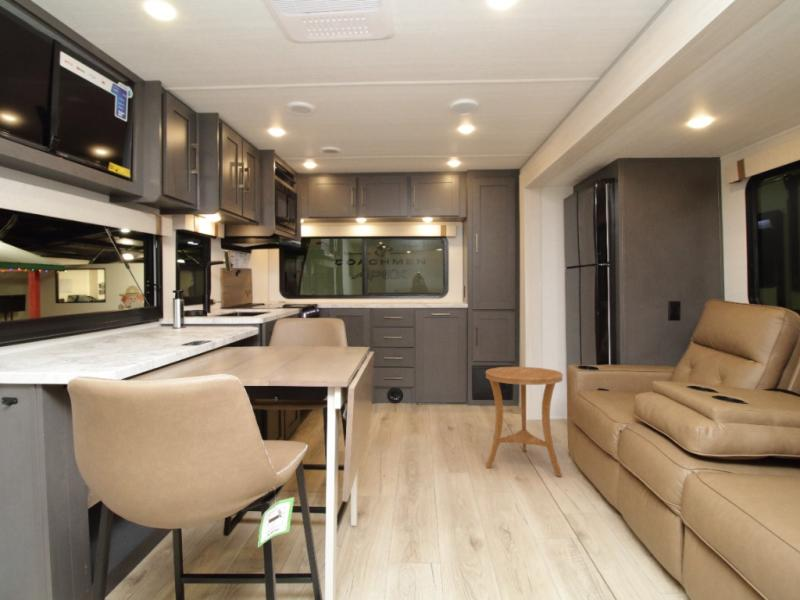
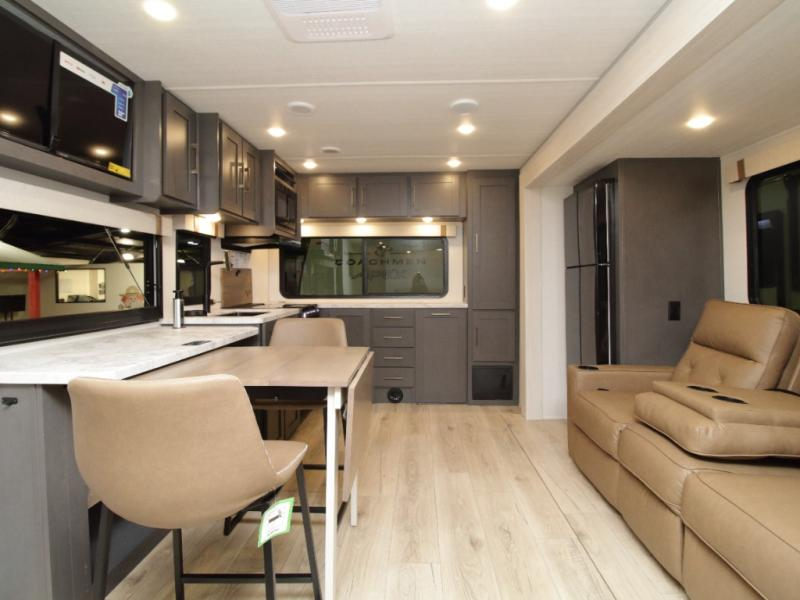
- side table (523, 417)
